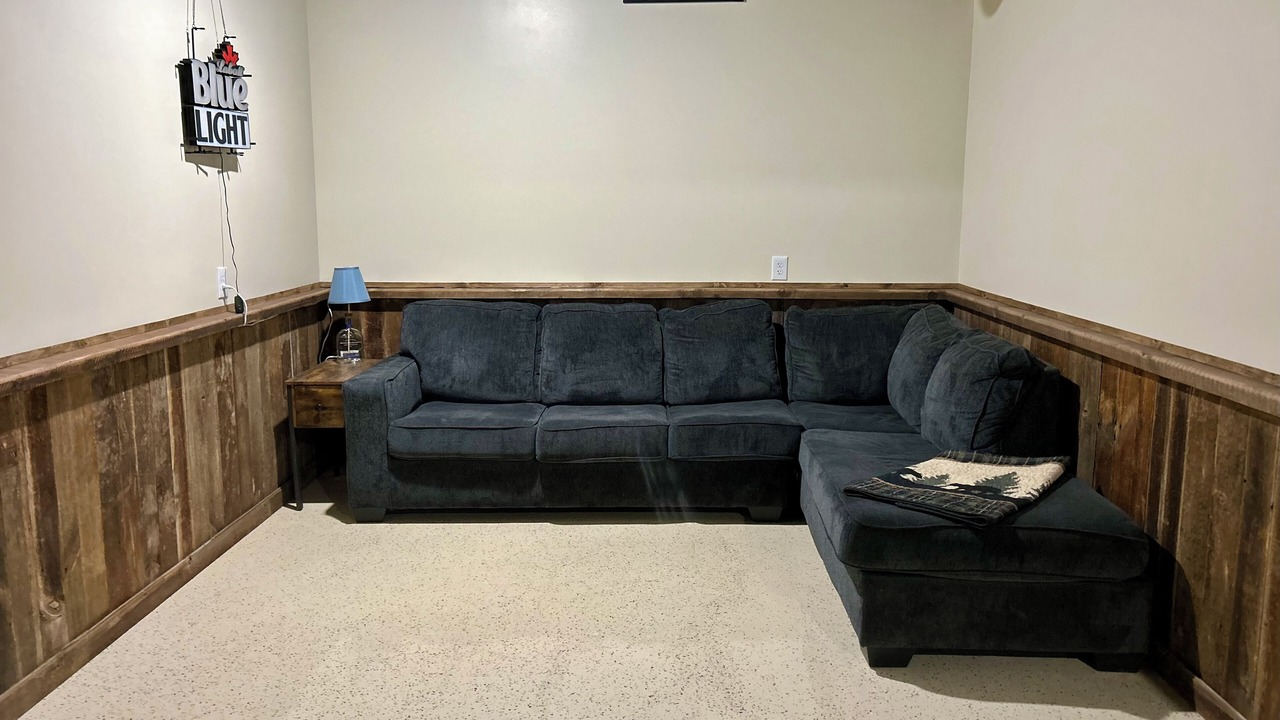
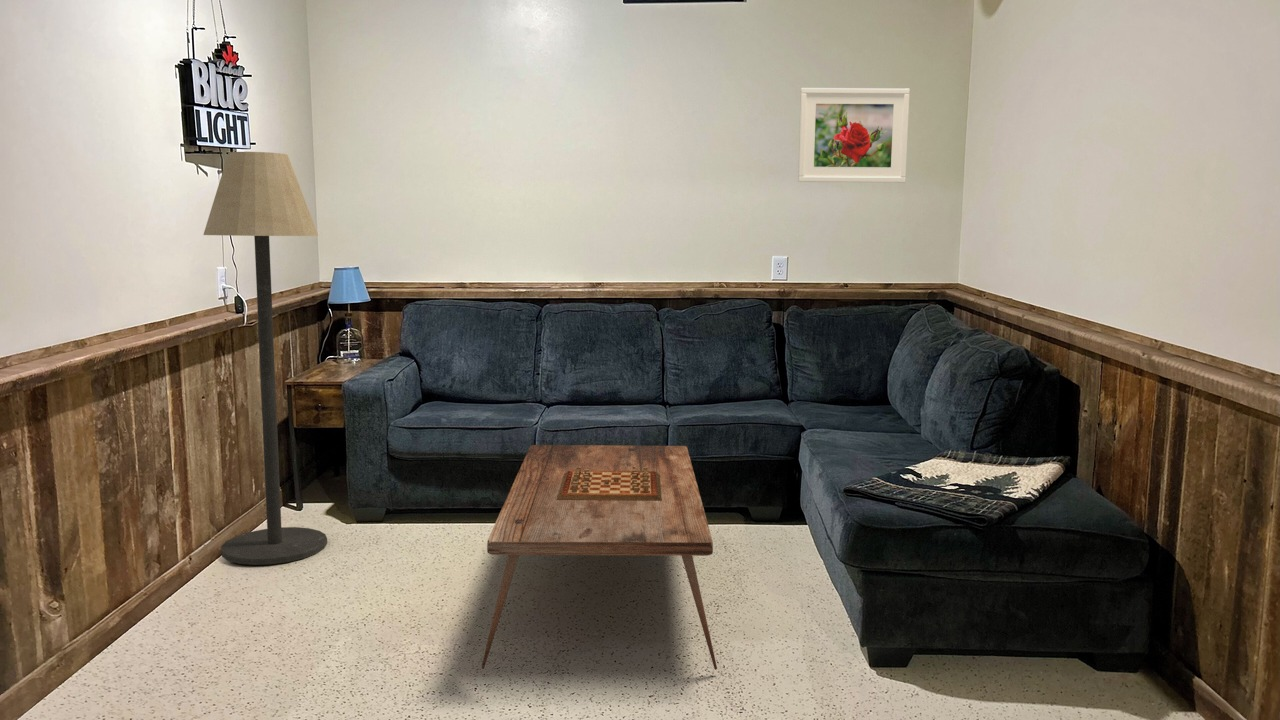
+ floor lamp (266, 356)
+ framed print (853, 135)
+ coffee table (604, 531)
